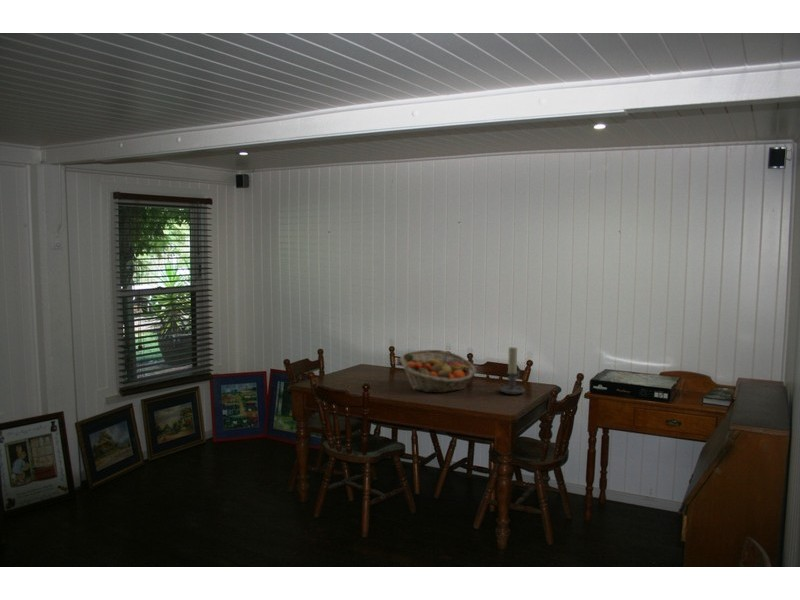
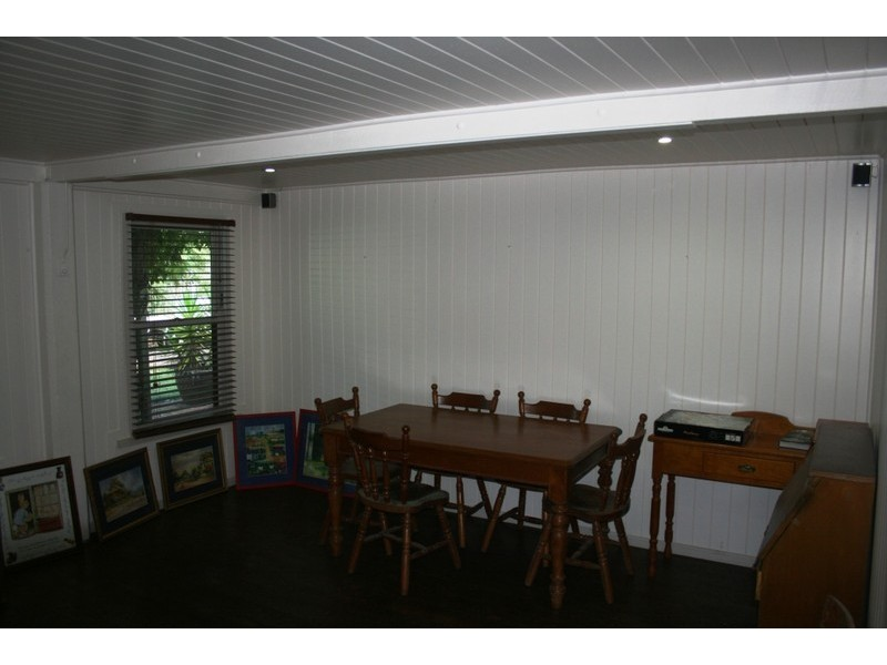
- candle holder (510, 369)
- fruit basket (437, 370)
